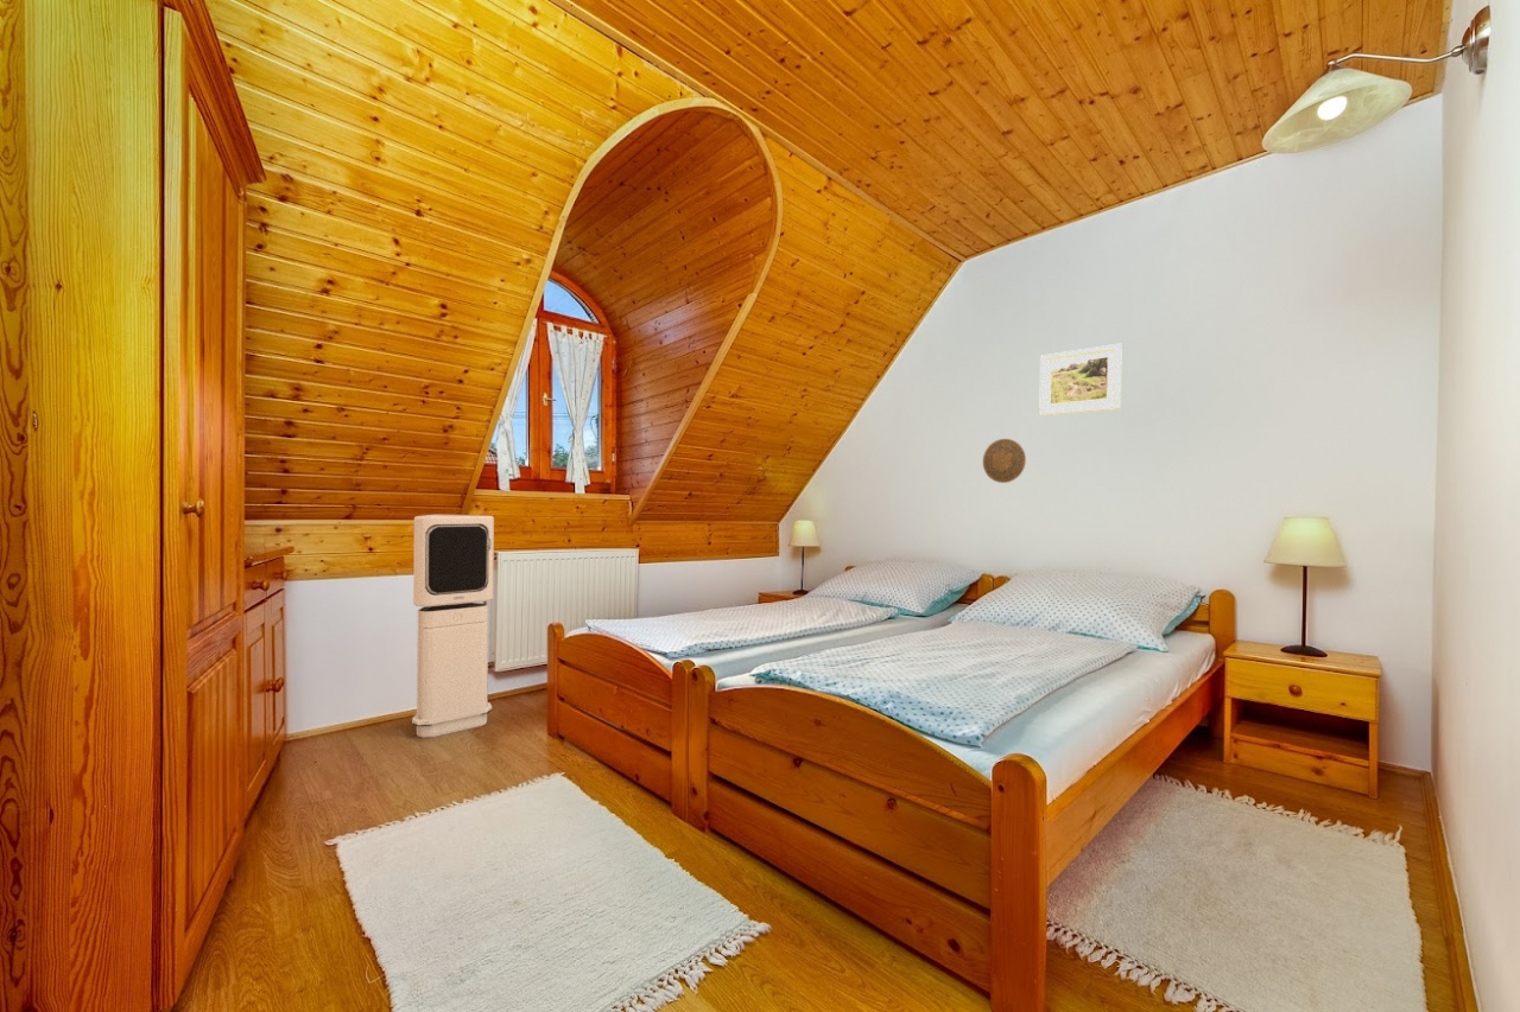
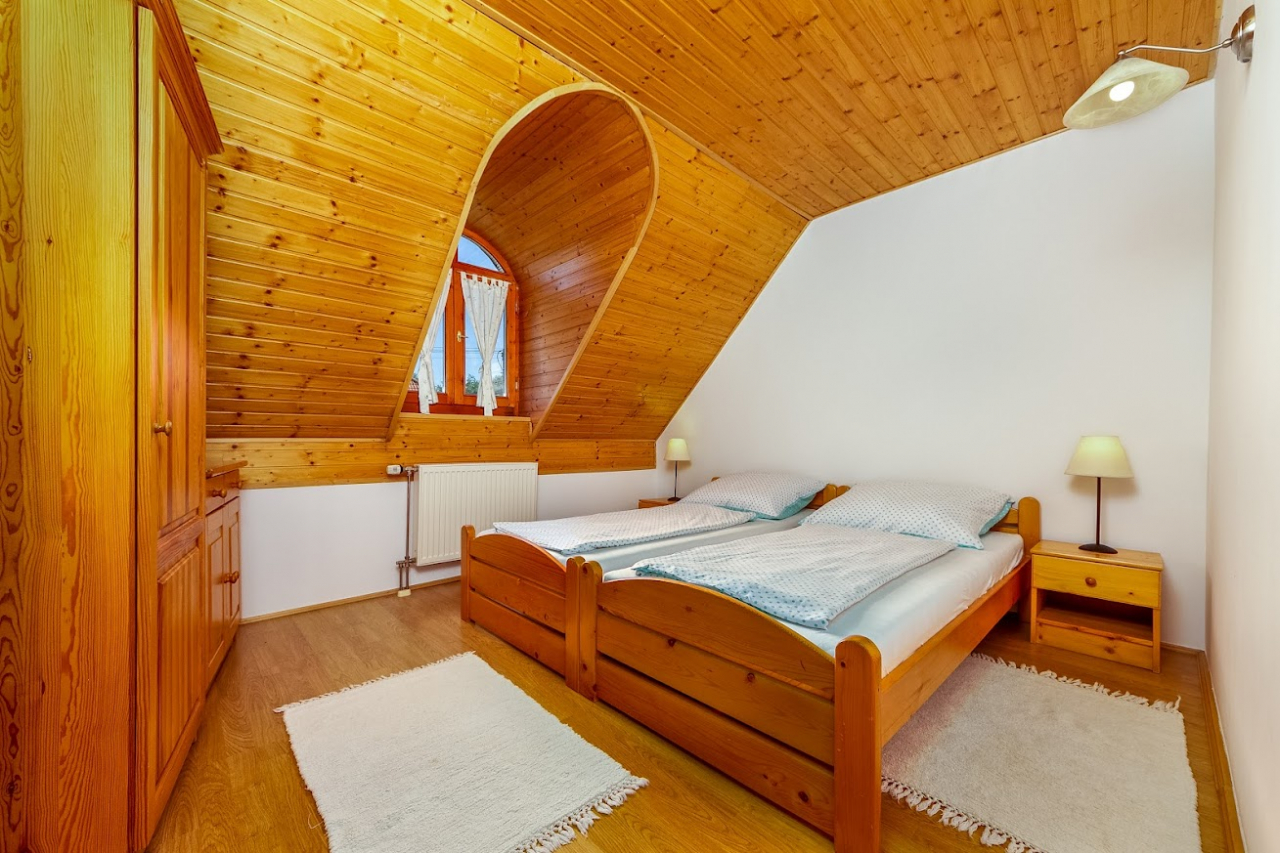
- air purifier (446, 618)
- decorative plate (1002, 460)
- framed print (1078, 381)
